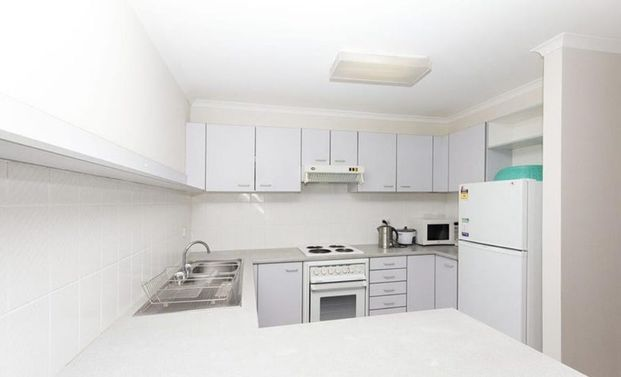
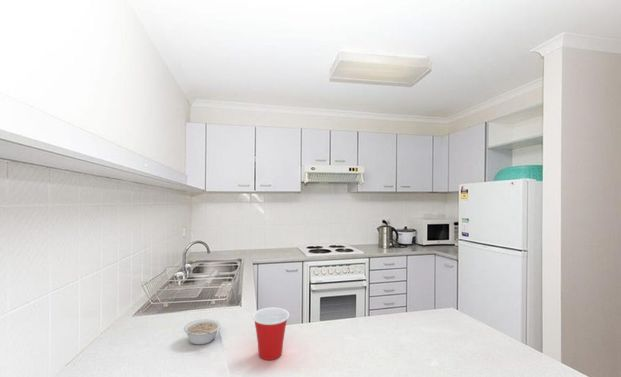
+ cup (270, 334)
+ legume (203, 331)
